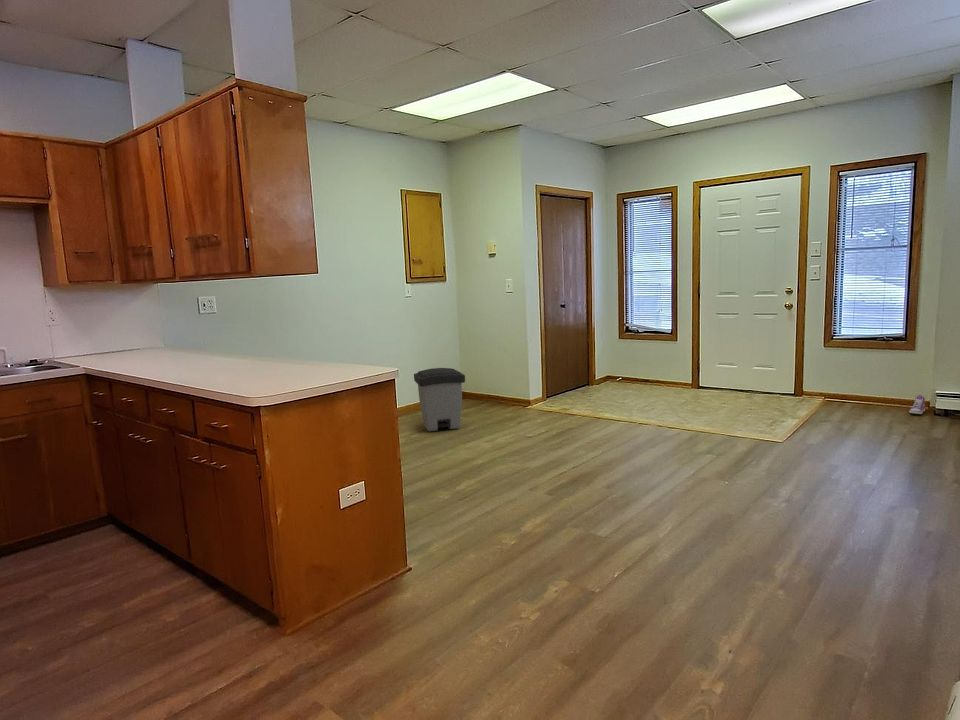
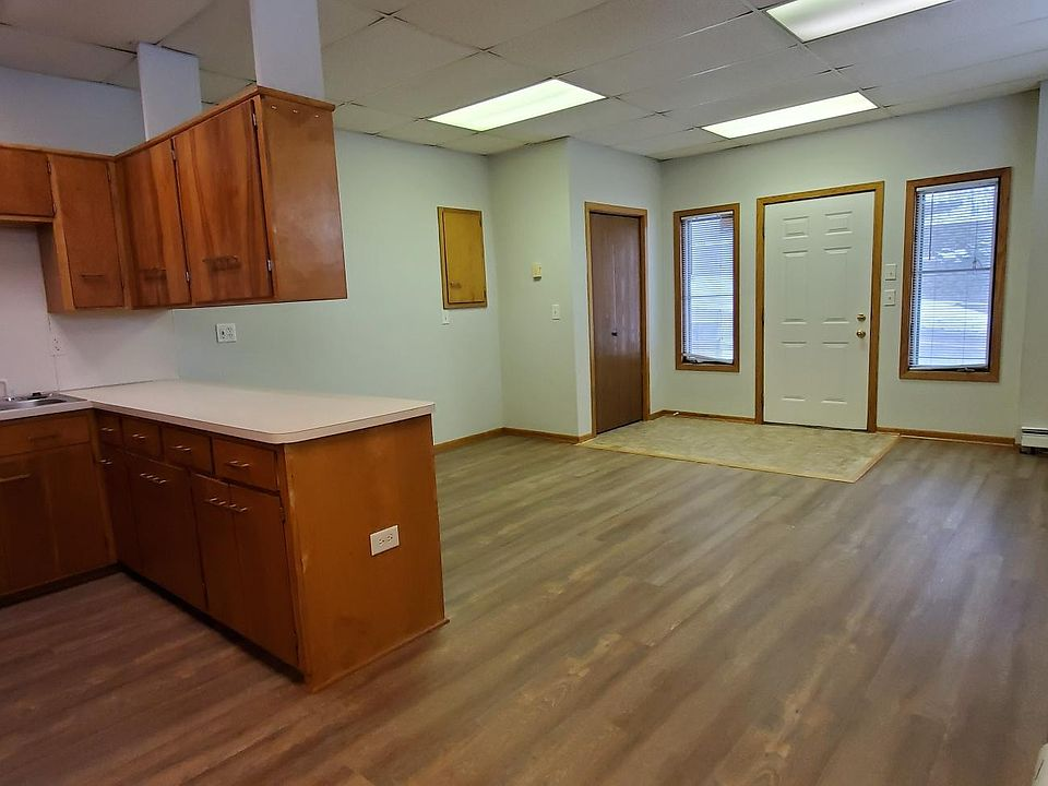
- trash can (439, 399)
- sneaker (917, 404)
